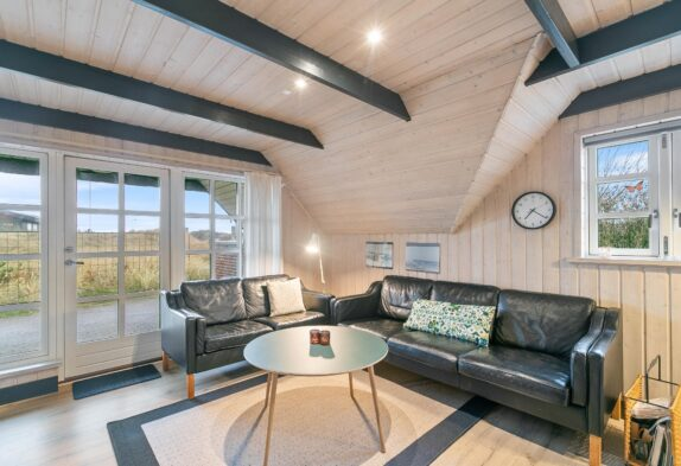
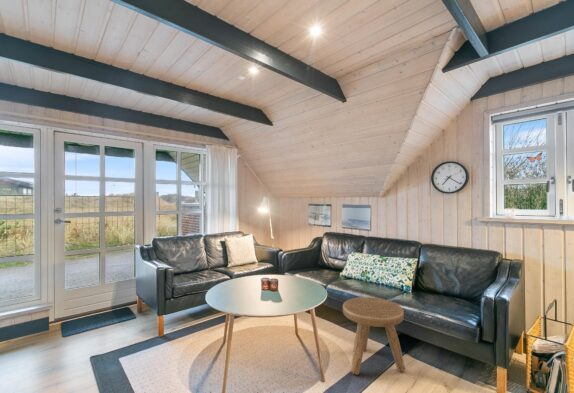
+ stool (368, 334)
